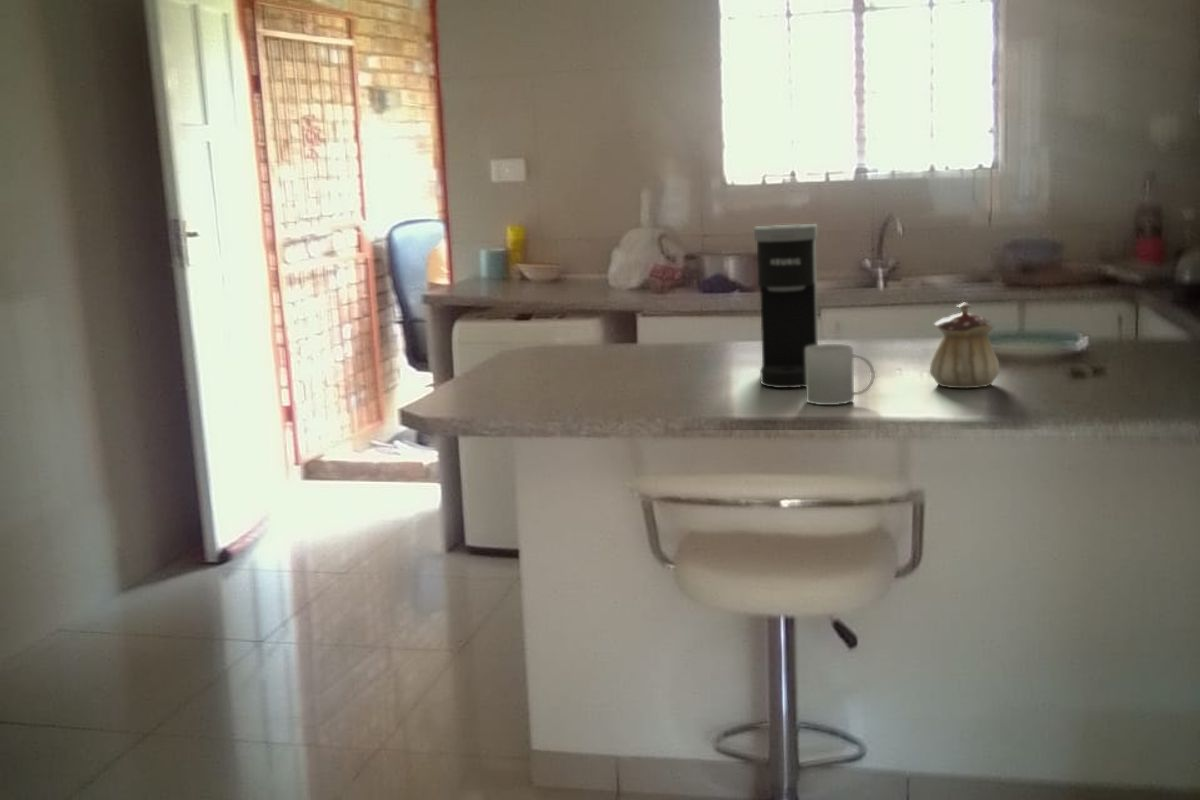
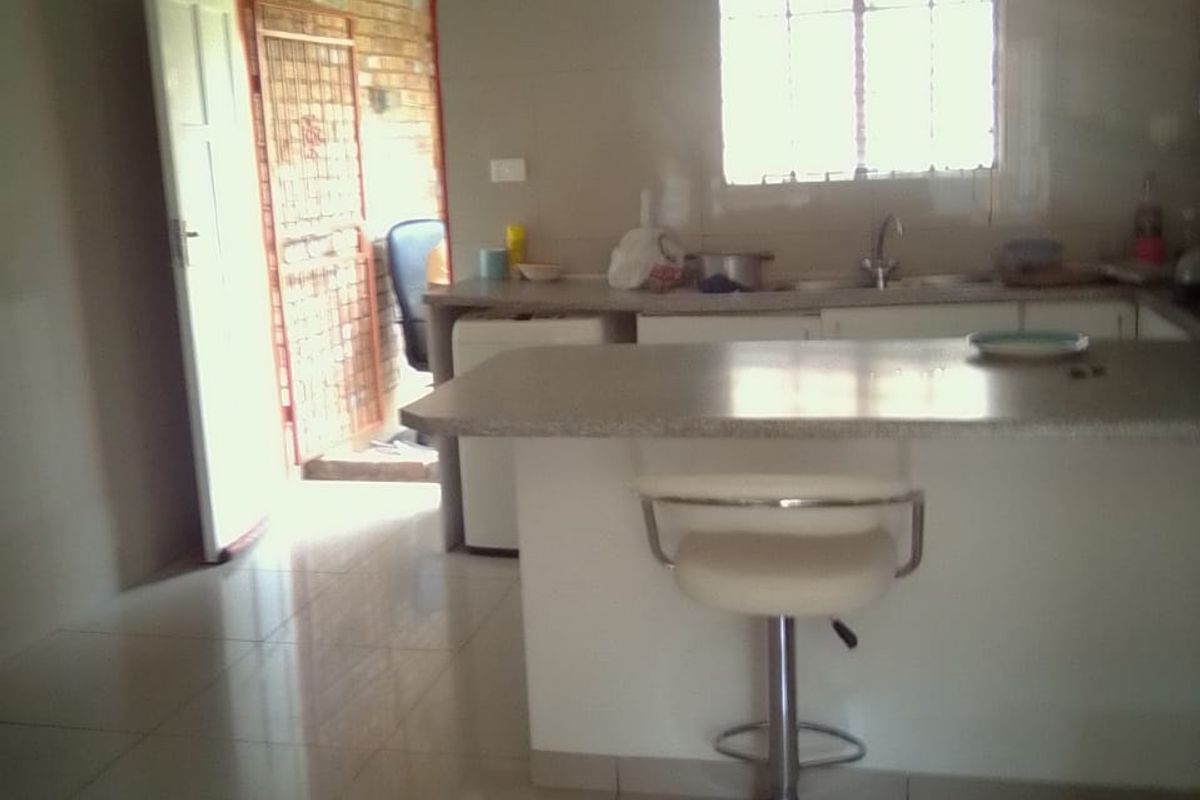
- teapot (964, 343)
- mug (840, 374)
- coffee maker (788, 301)
